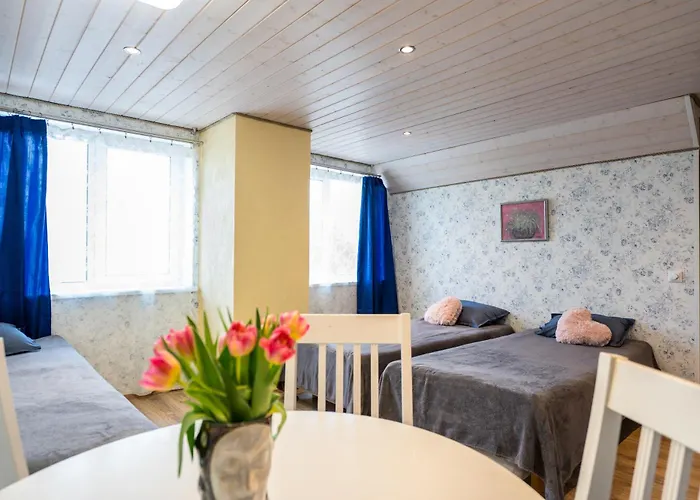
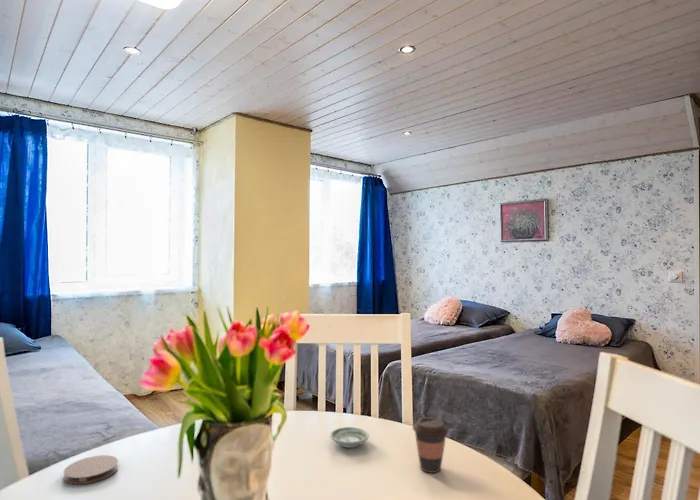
+ coaster (91, 469)
+ saucer (349, 438)
+ coffee cup (430, 445)
